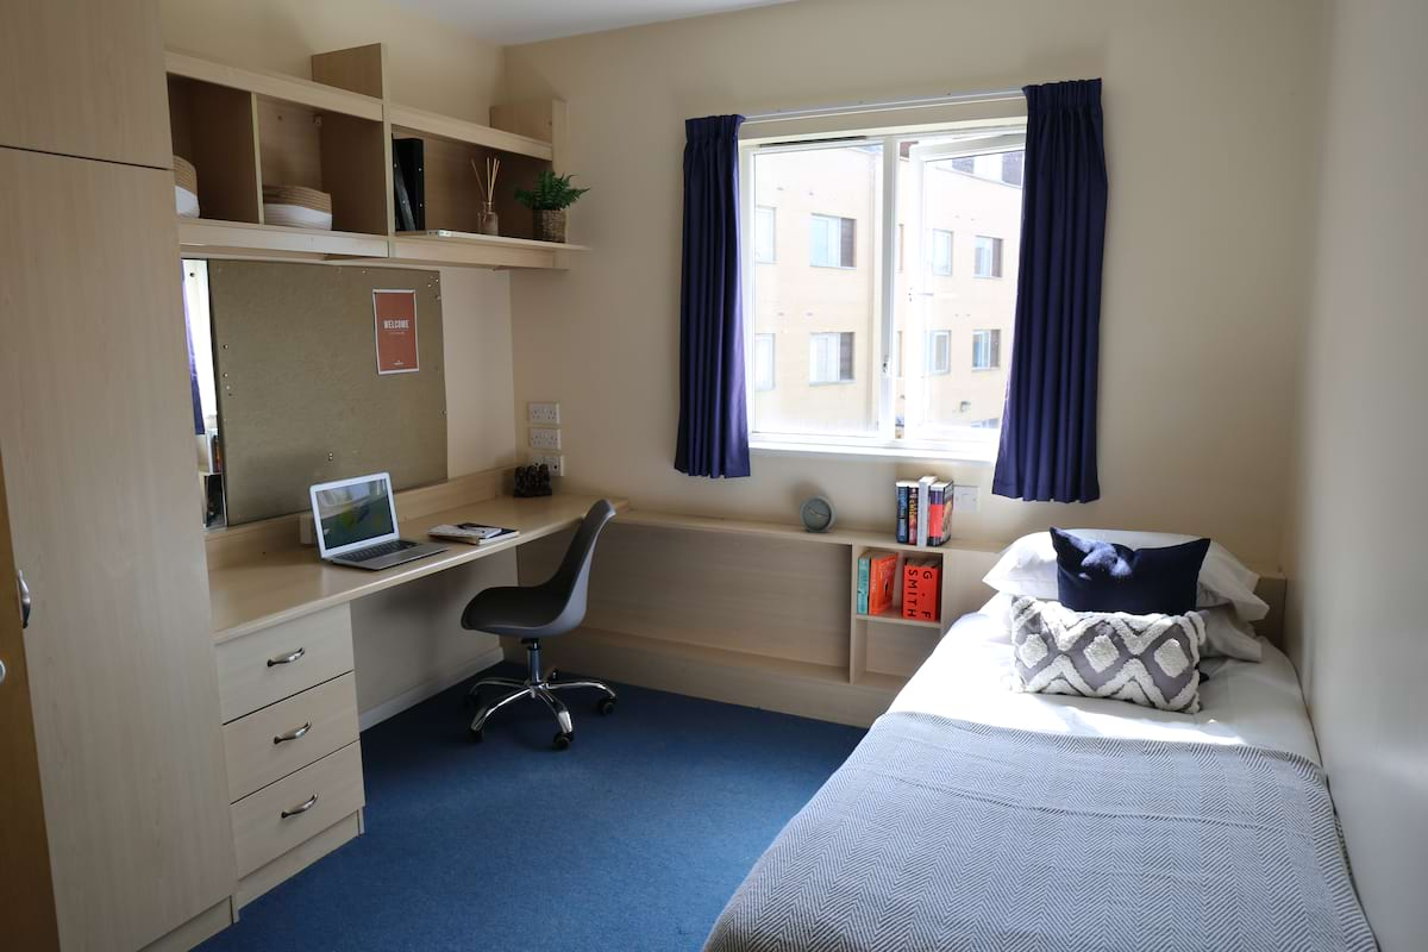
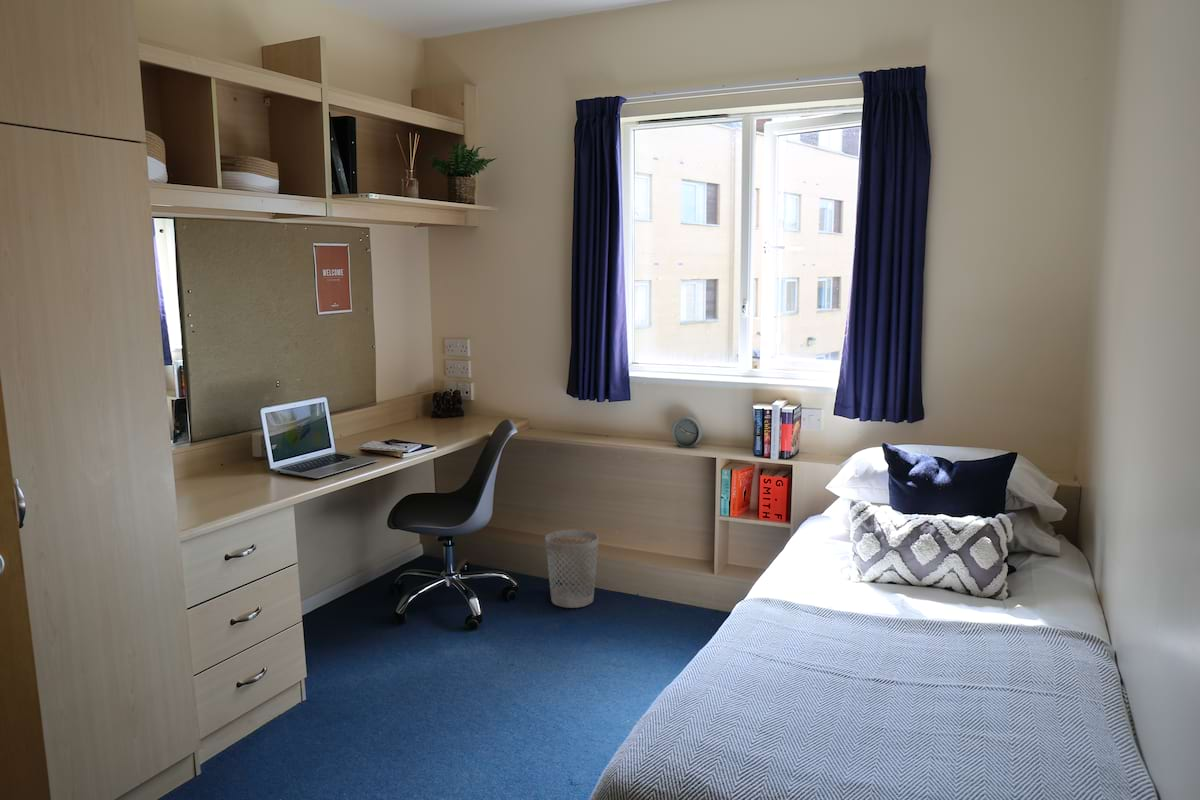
+ wastebasket (571, 568)
